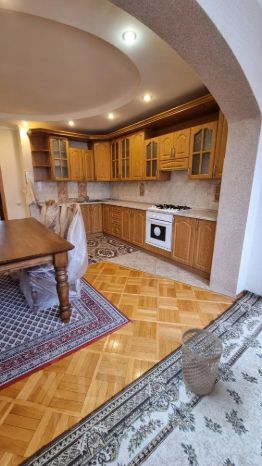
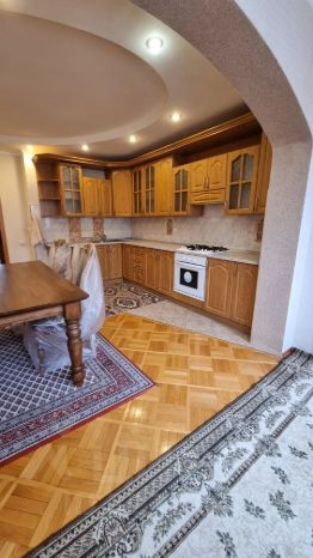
- wastebasket (200, 361)
